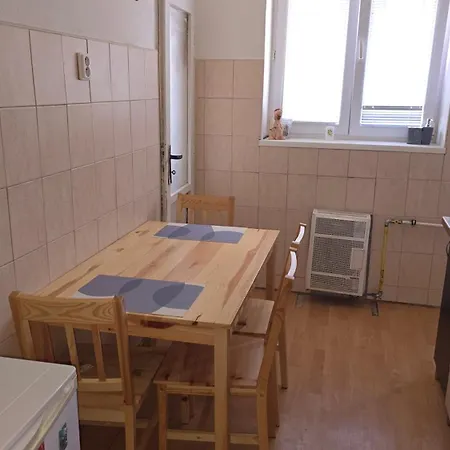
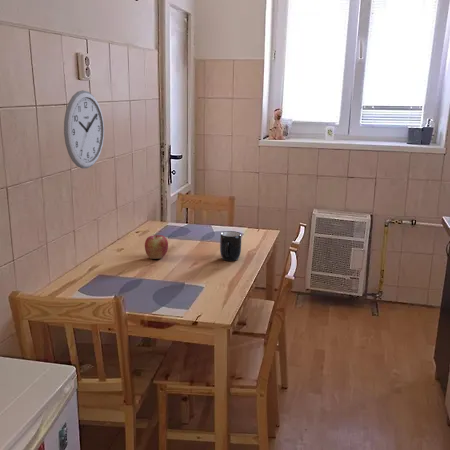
+ mug (229, 247)
+ wall clock (86, 130)
+ apple (156, 246)
